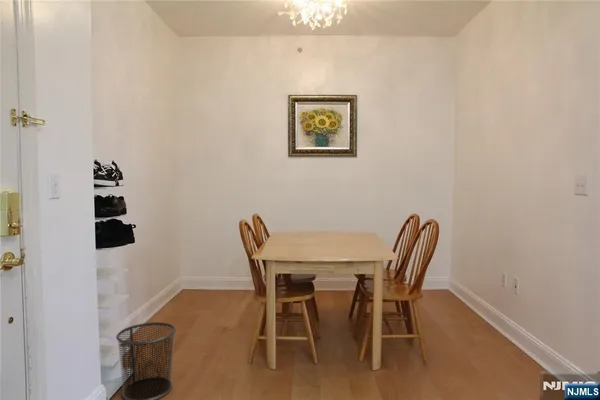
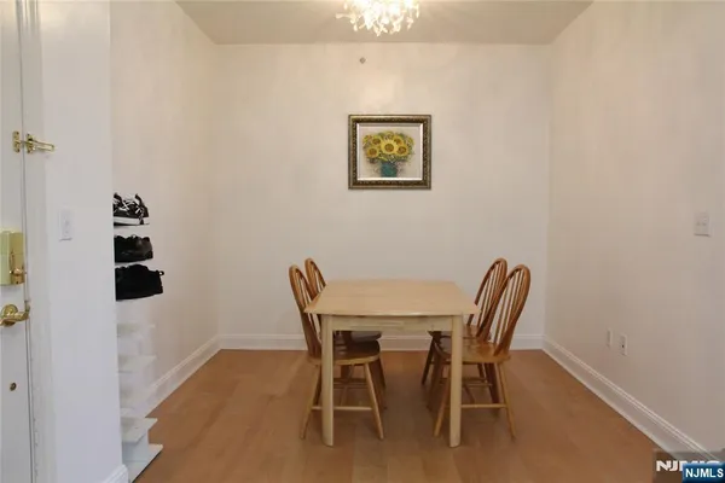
- waste bin (147, 361)
